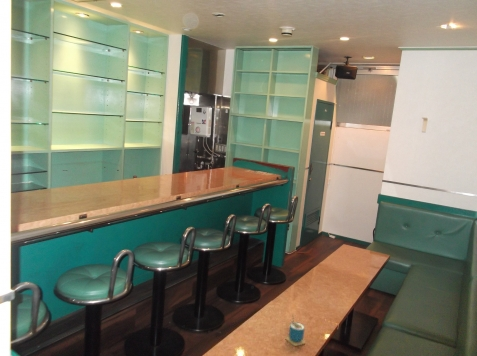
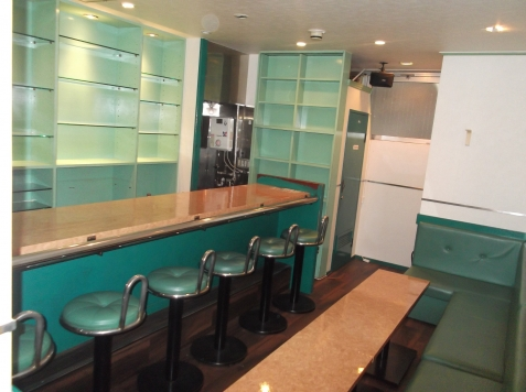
- cup (297, 328)
